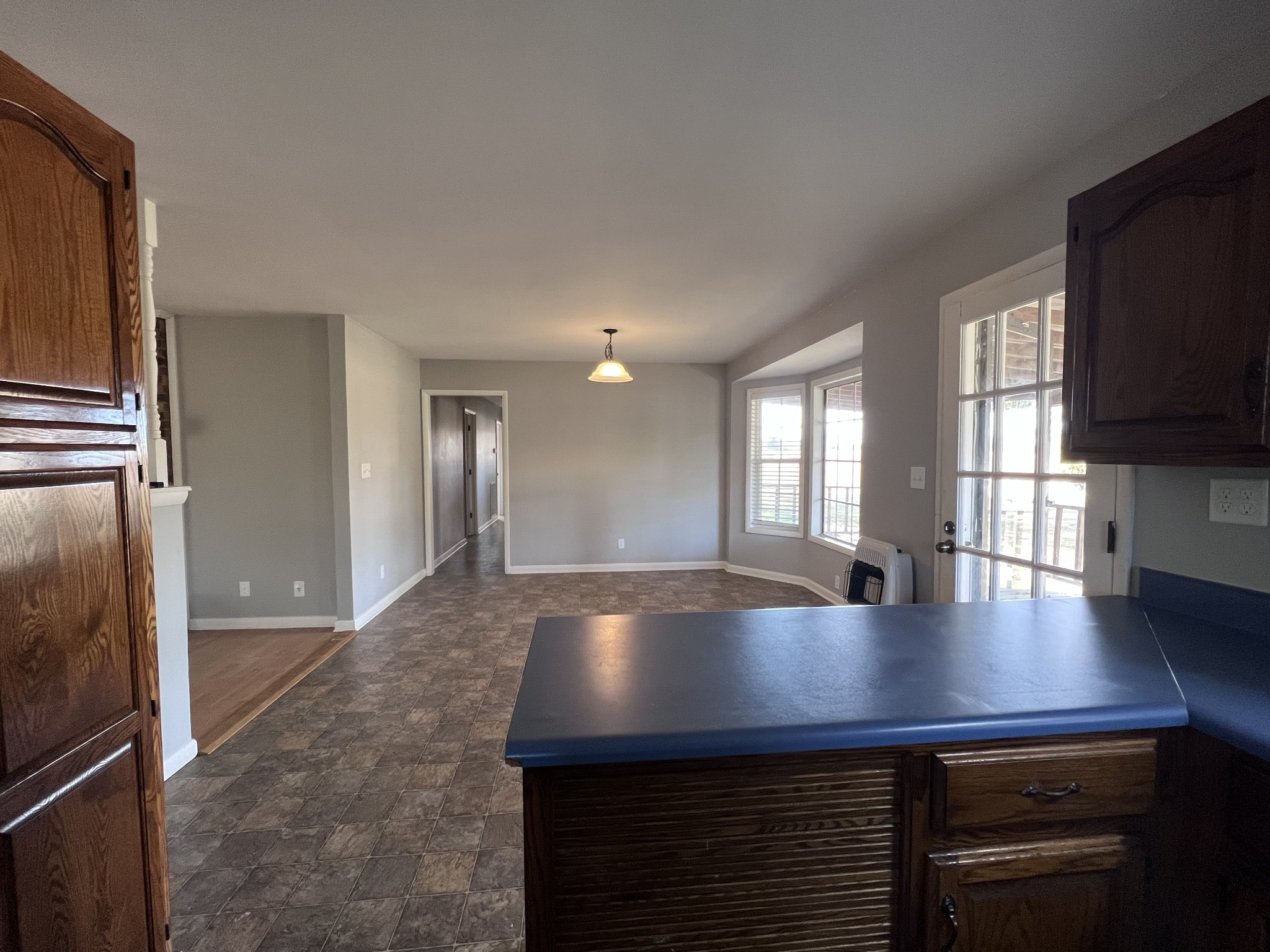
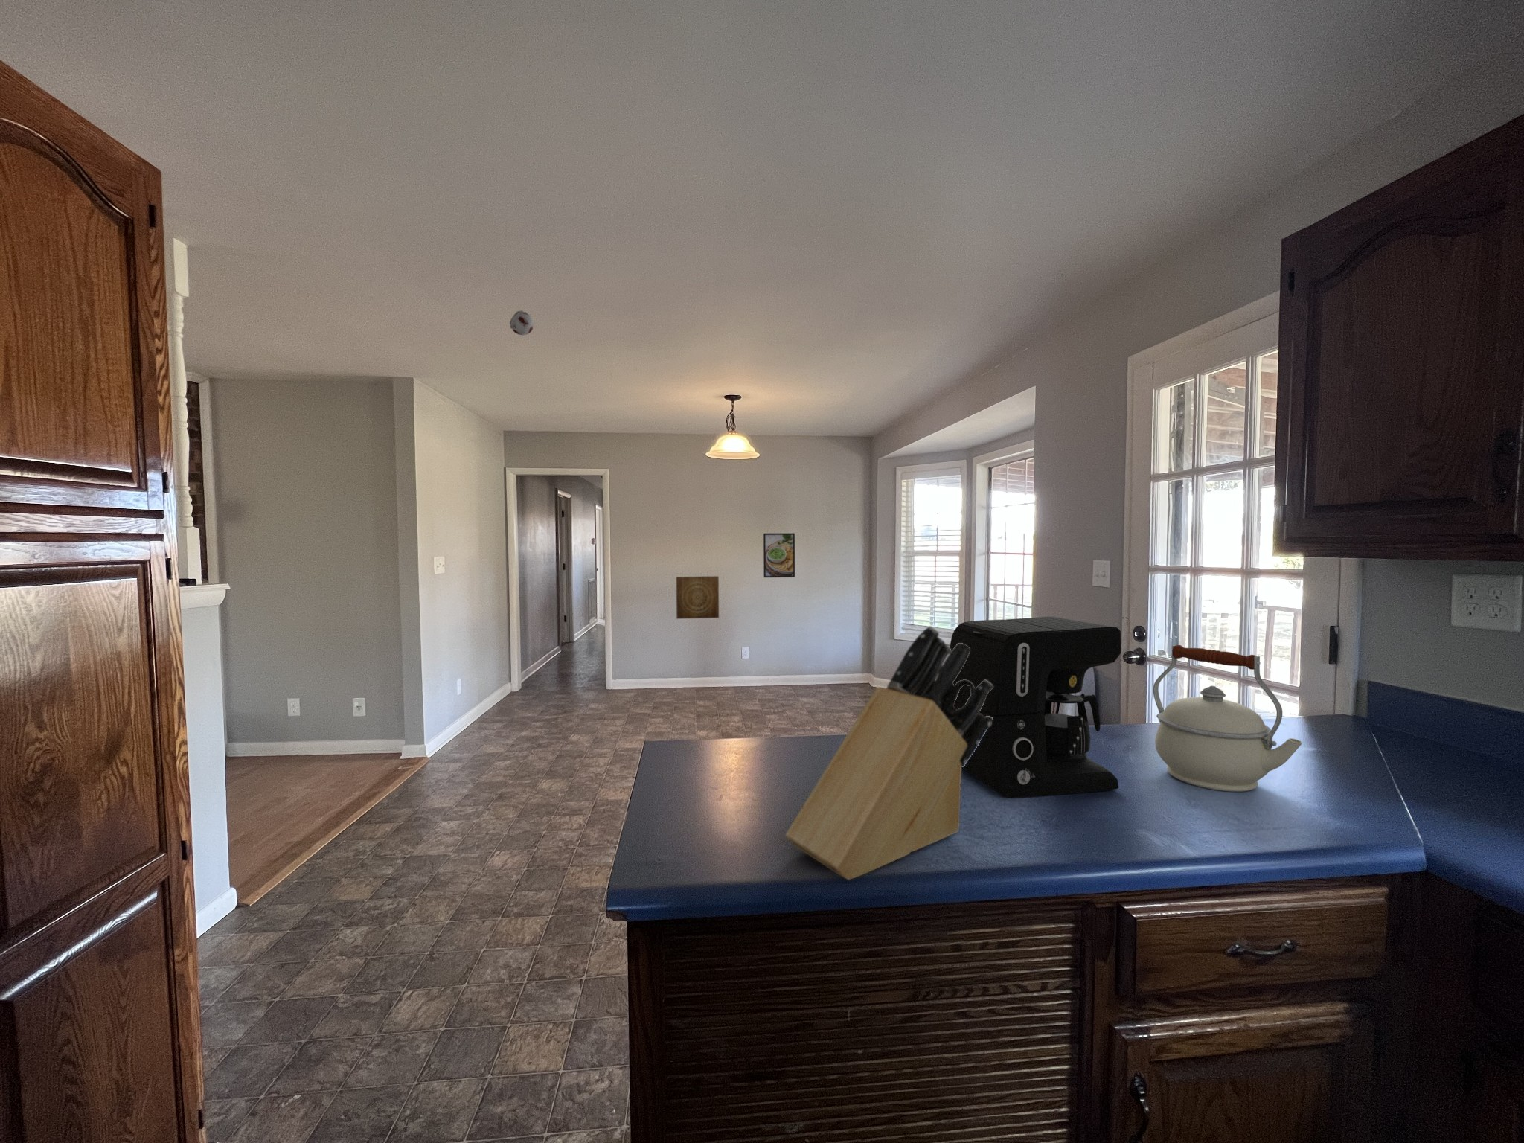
+ coffee maker (1037, 700)
+ wall art (697, 597)
+ kettle (1222, 716)
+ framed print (779, 555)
+ knife block (898, 735)
+ smoke detector (521, 322)
